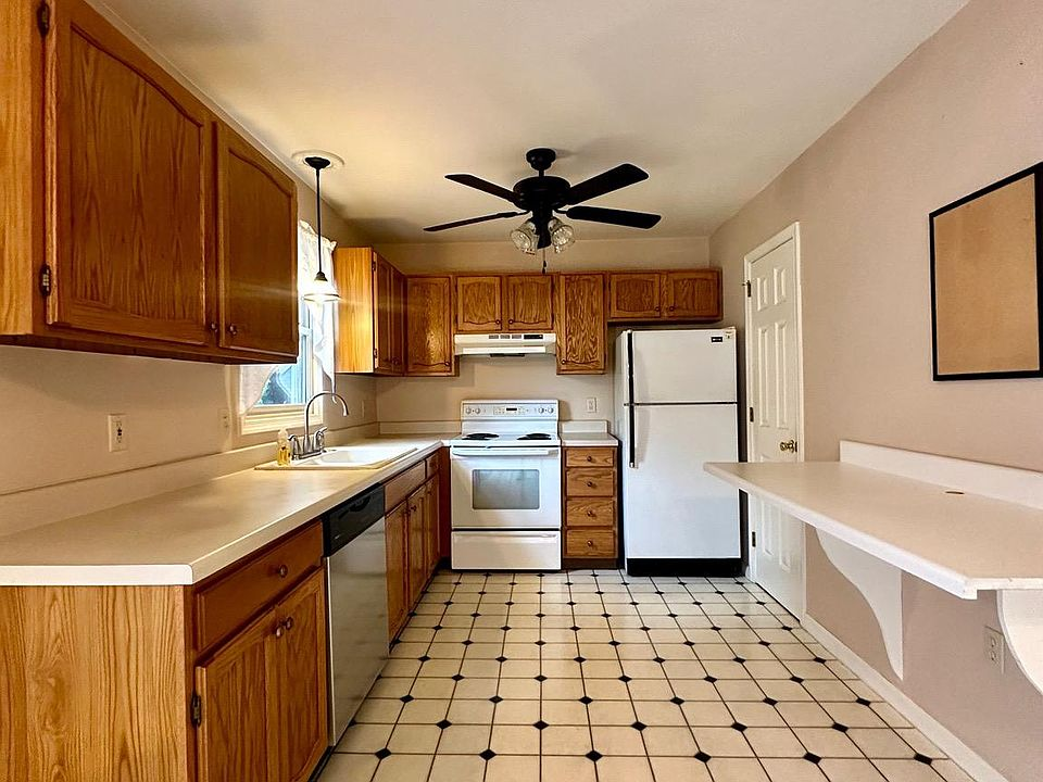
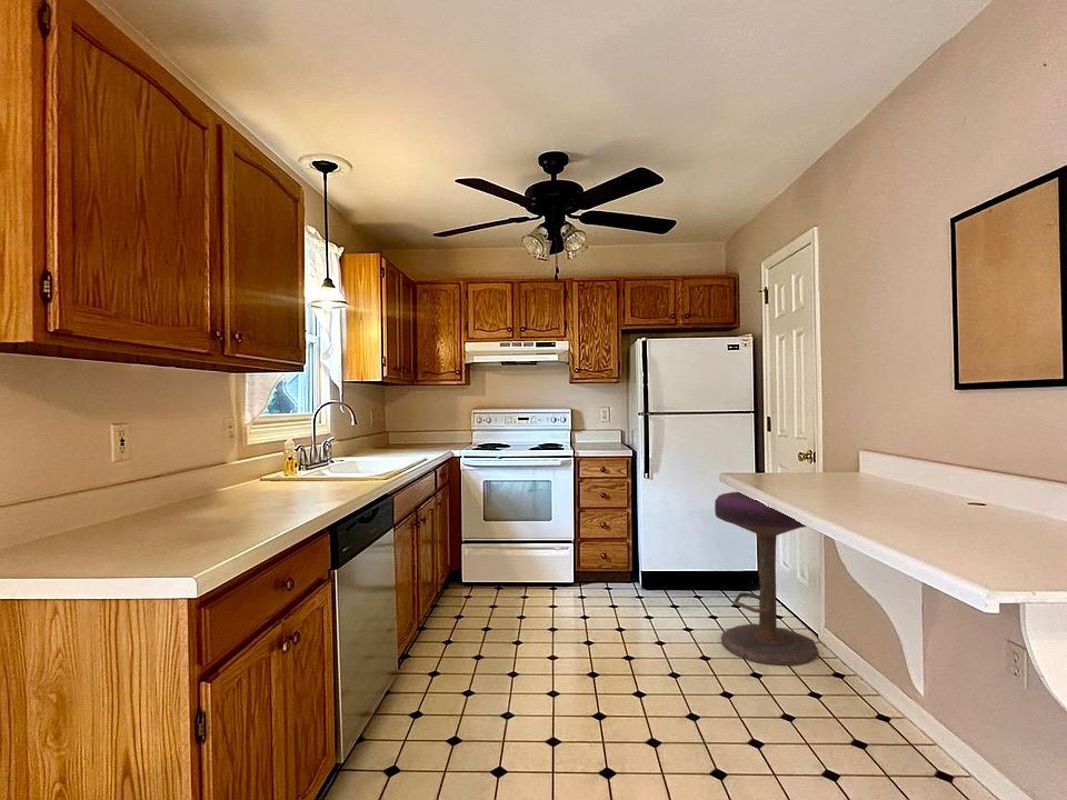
+ stool (767, 568)
